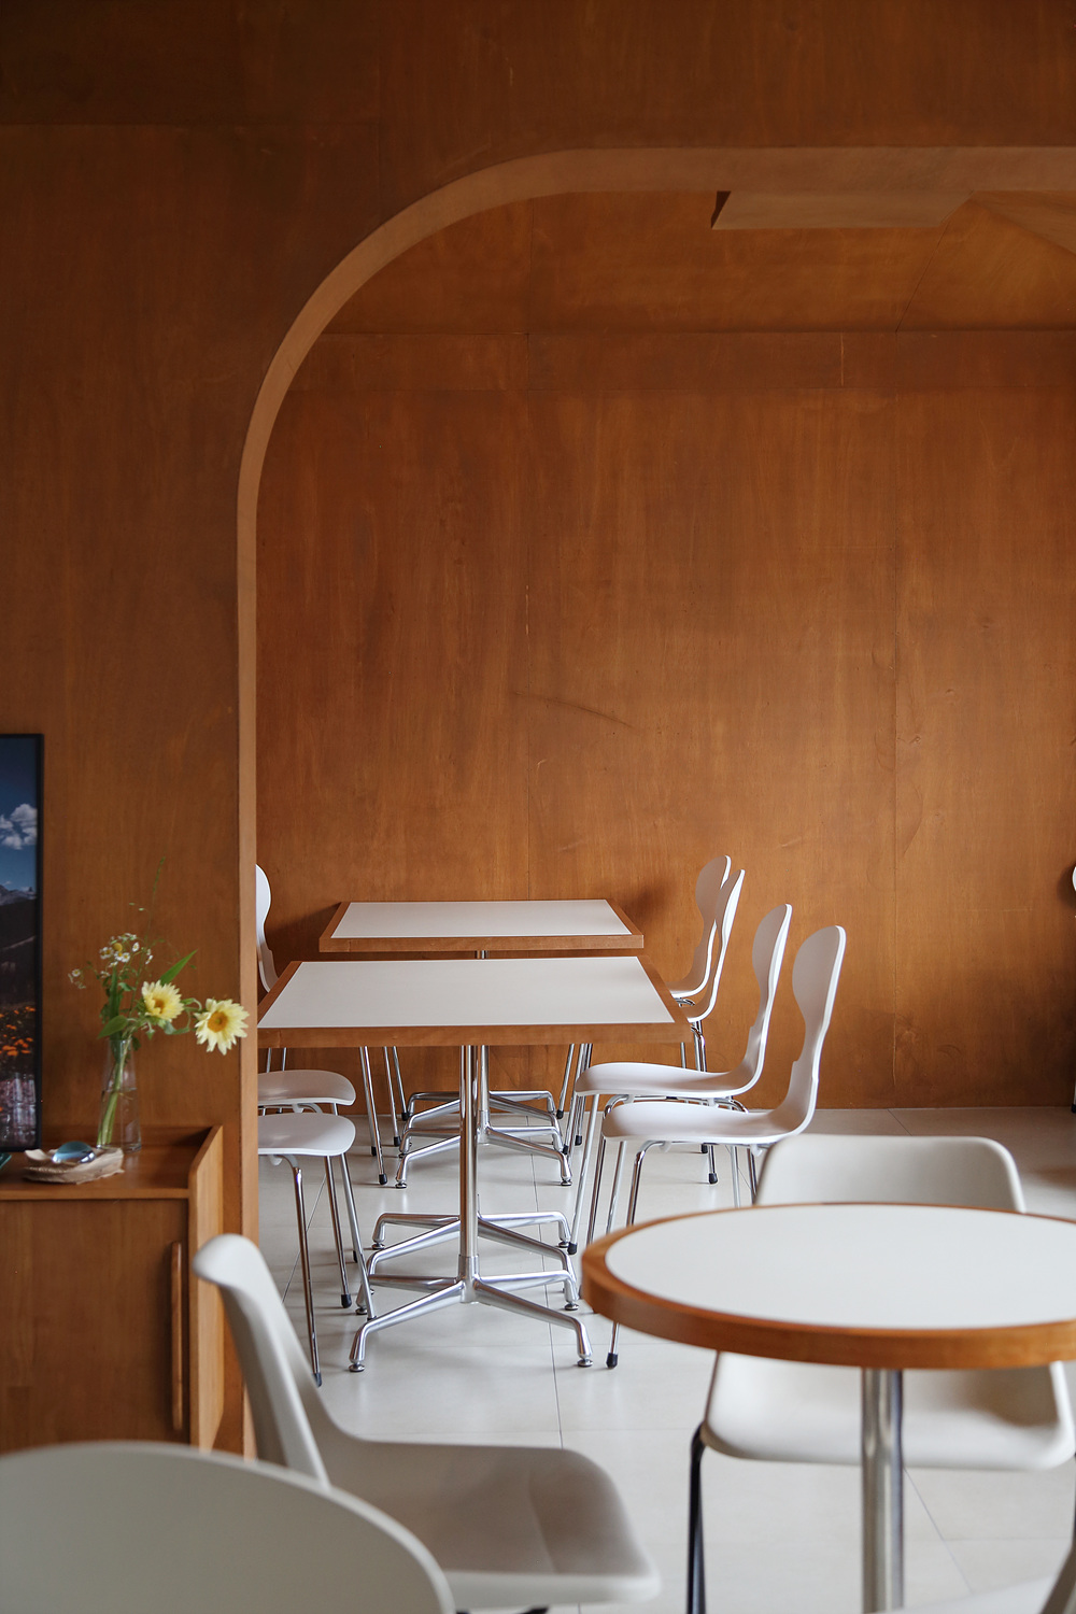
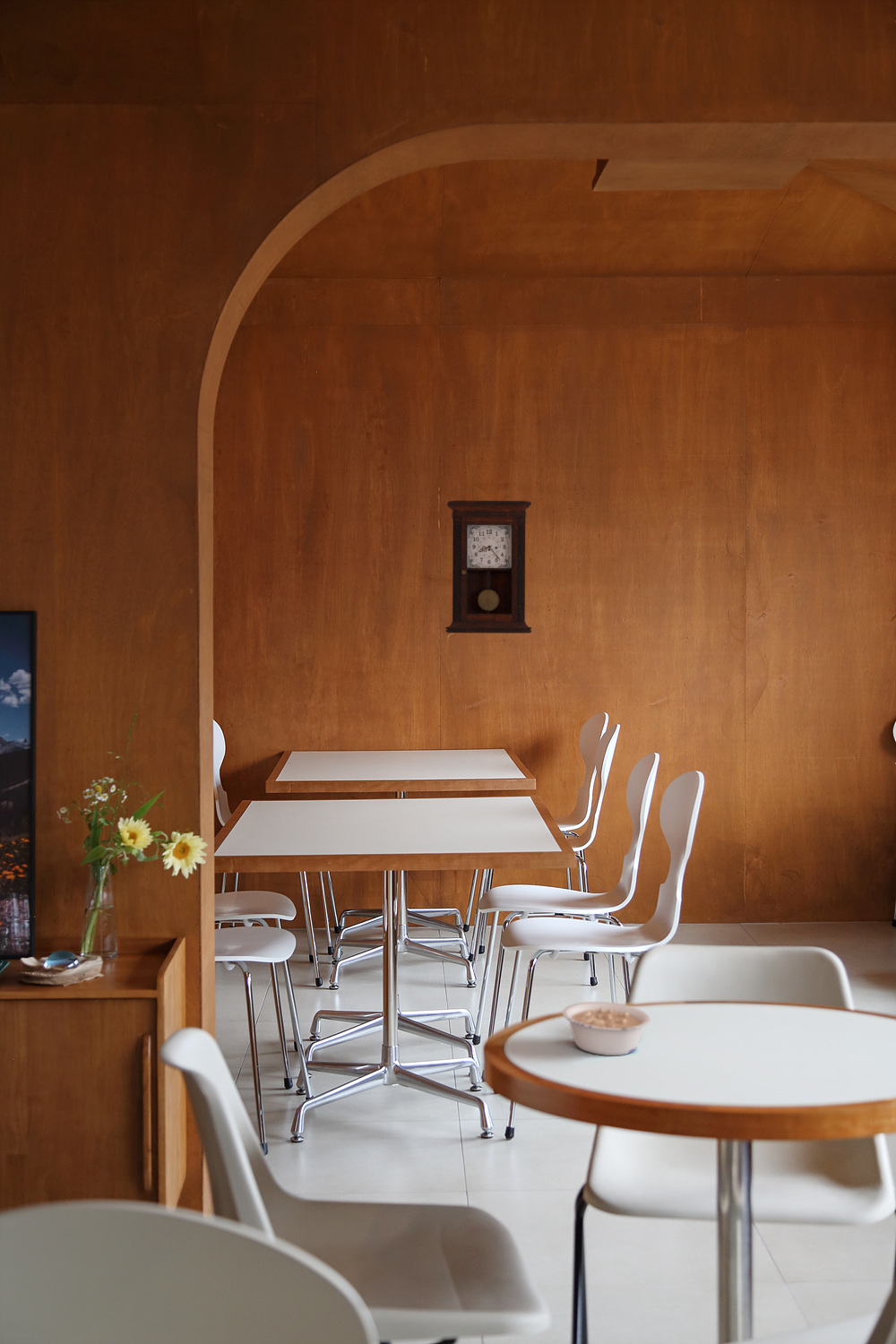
+ pendulum clock (488, 567)
+ legume (608, 1028)
